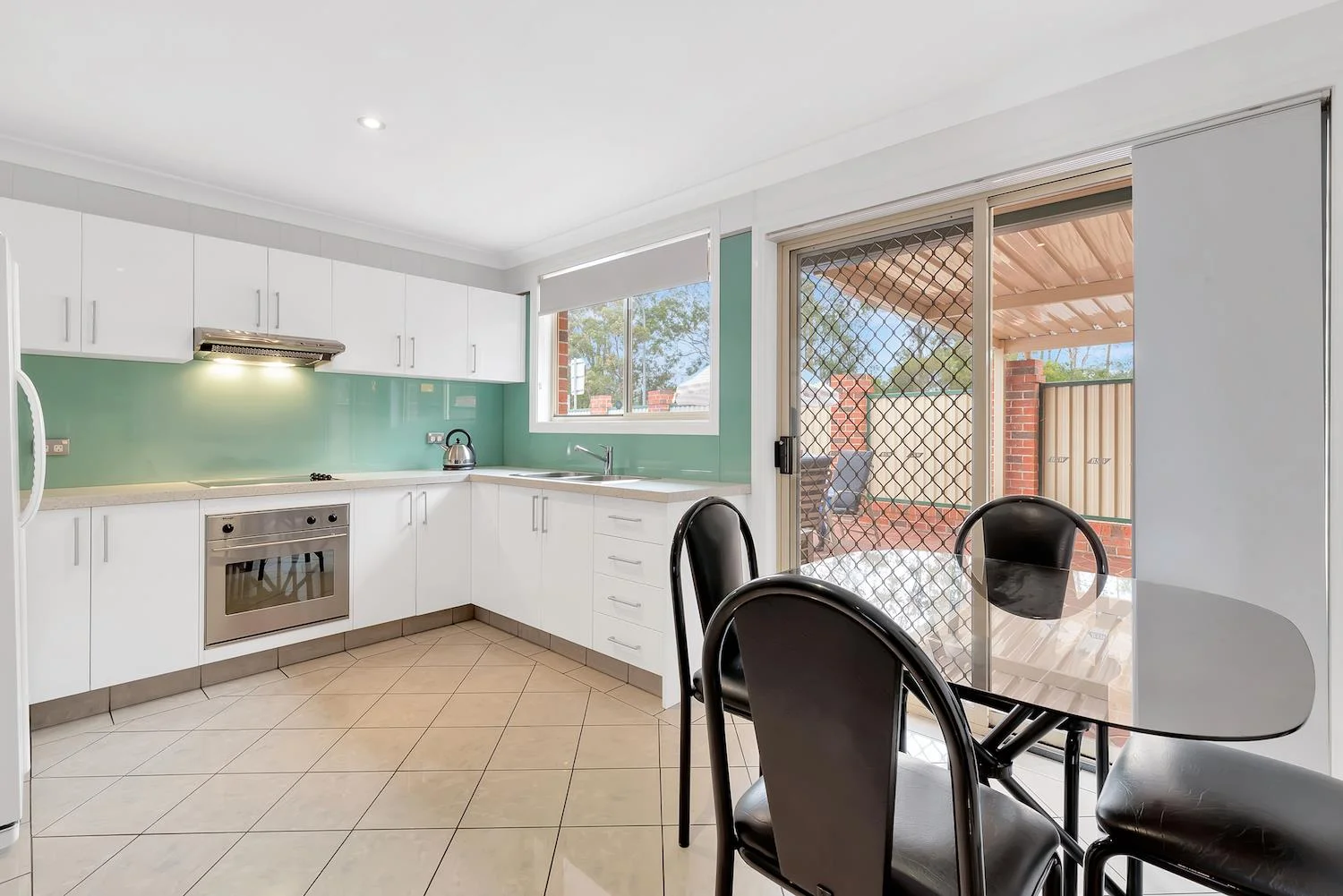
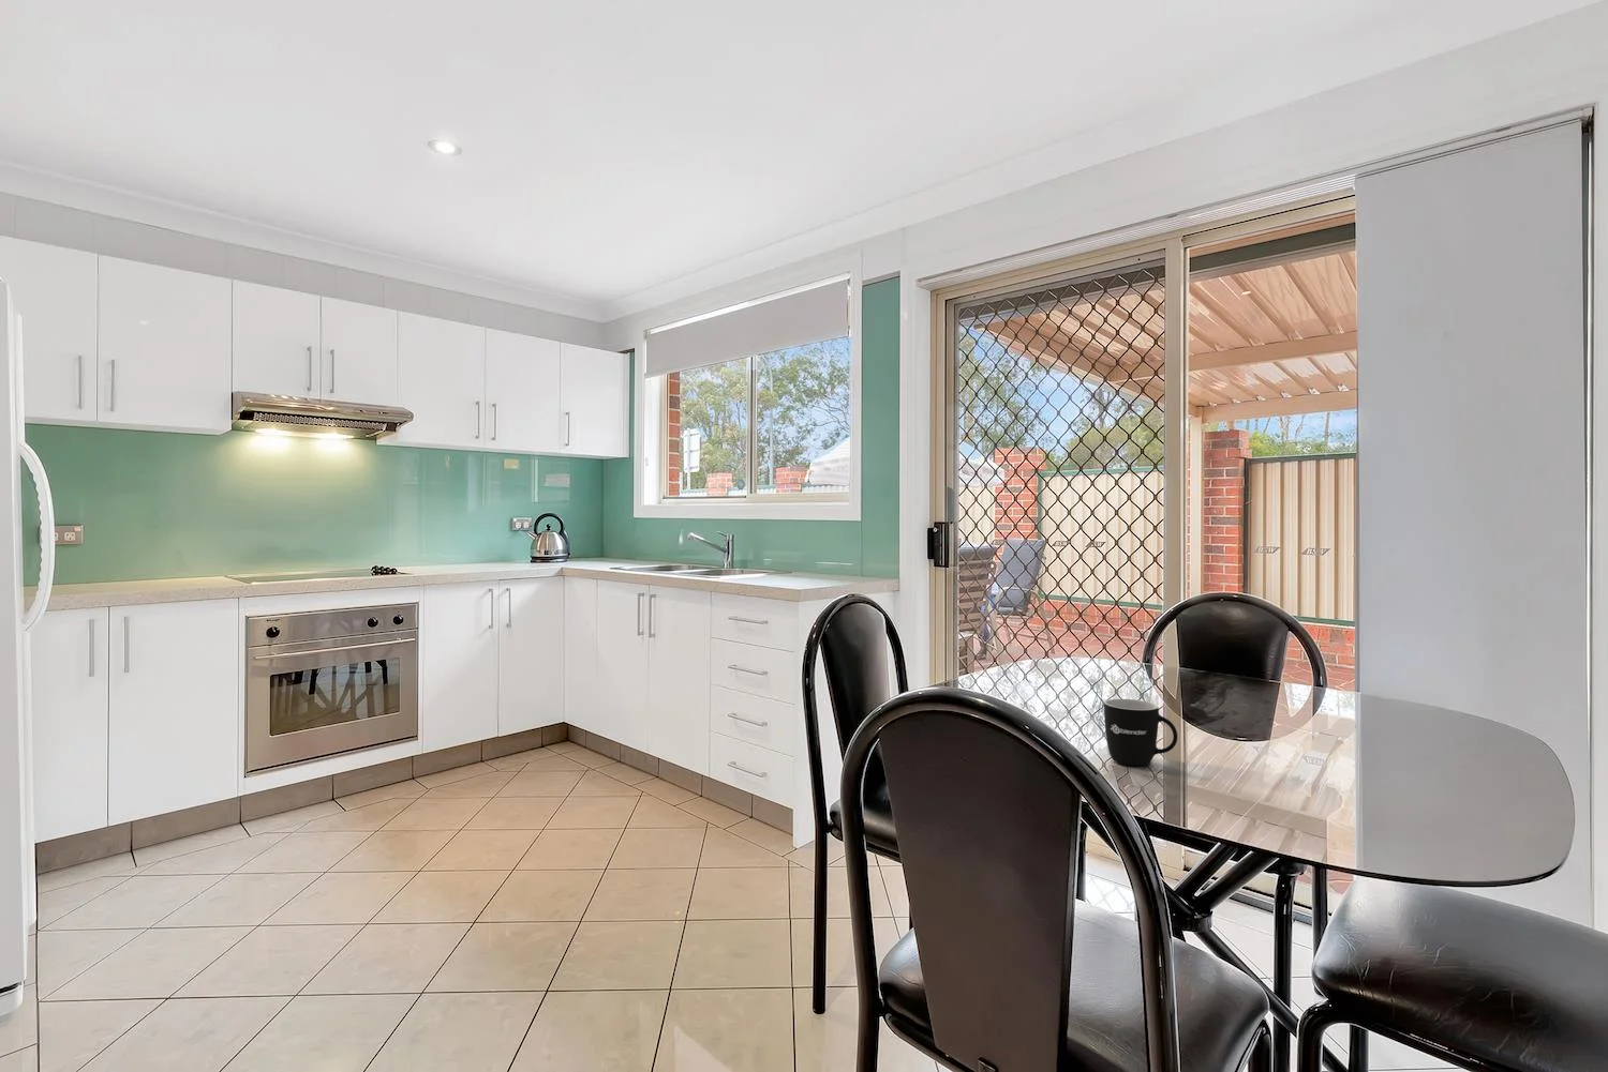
+ mug (1140, 733)
